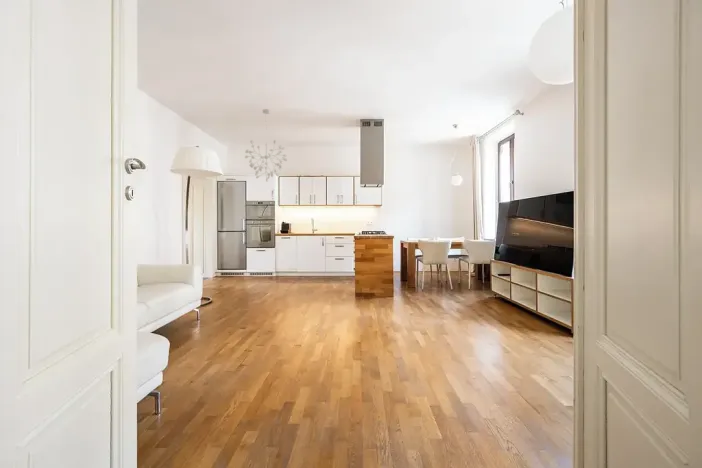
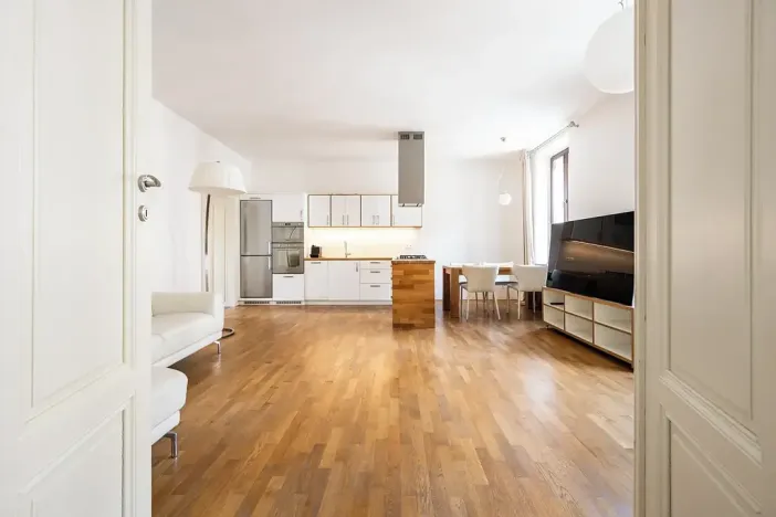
- chandelier (266, 145)
